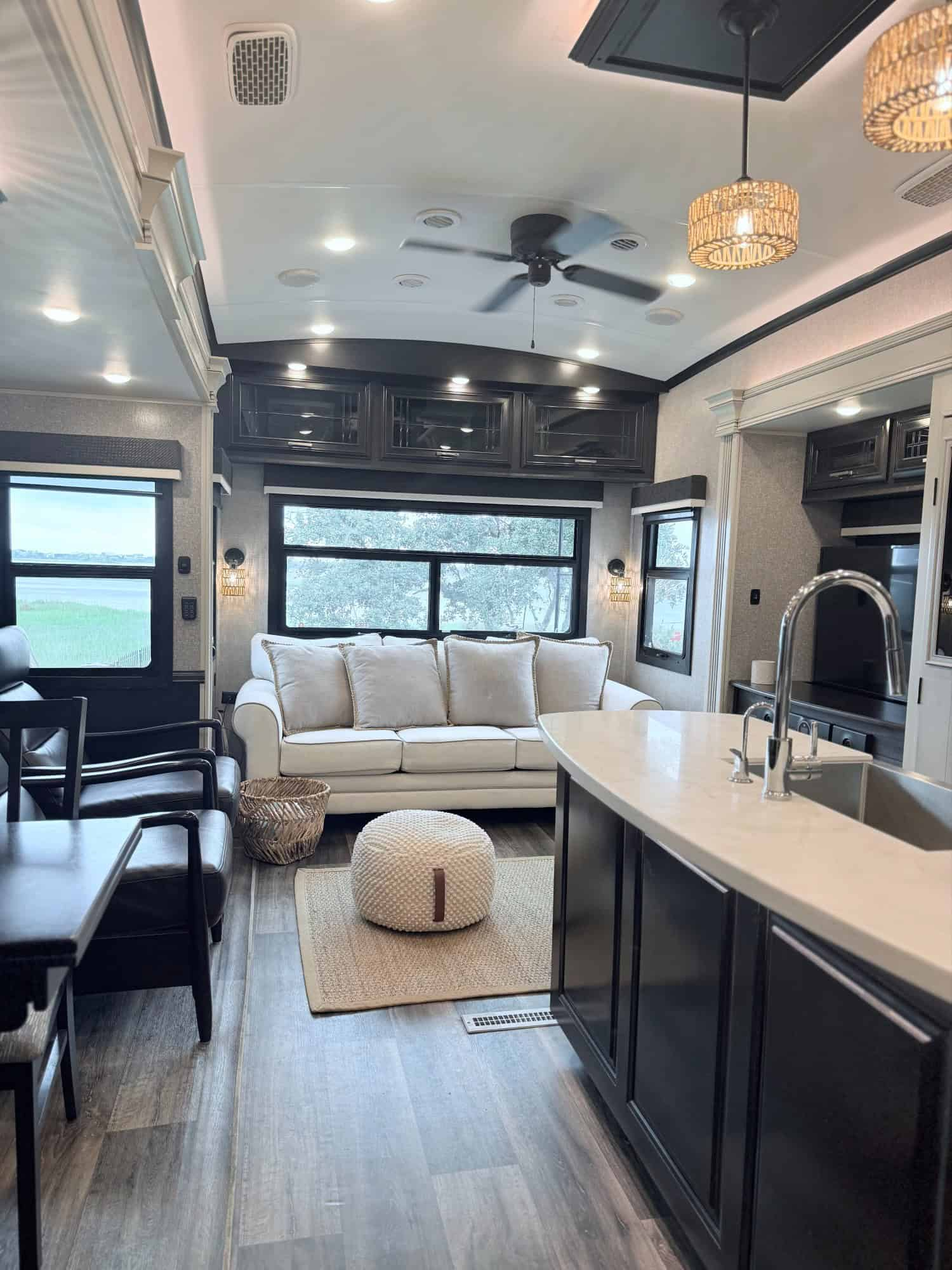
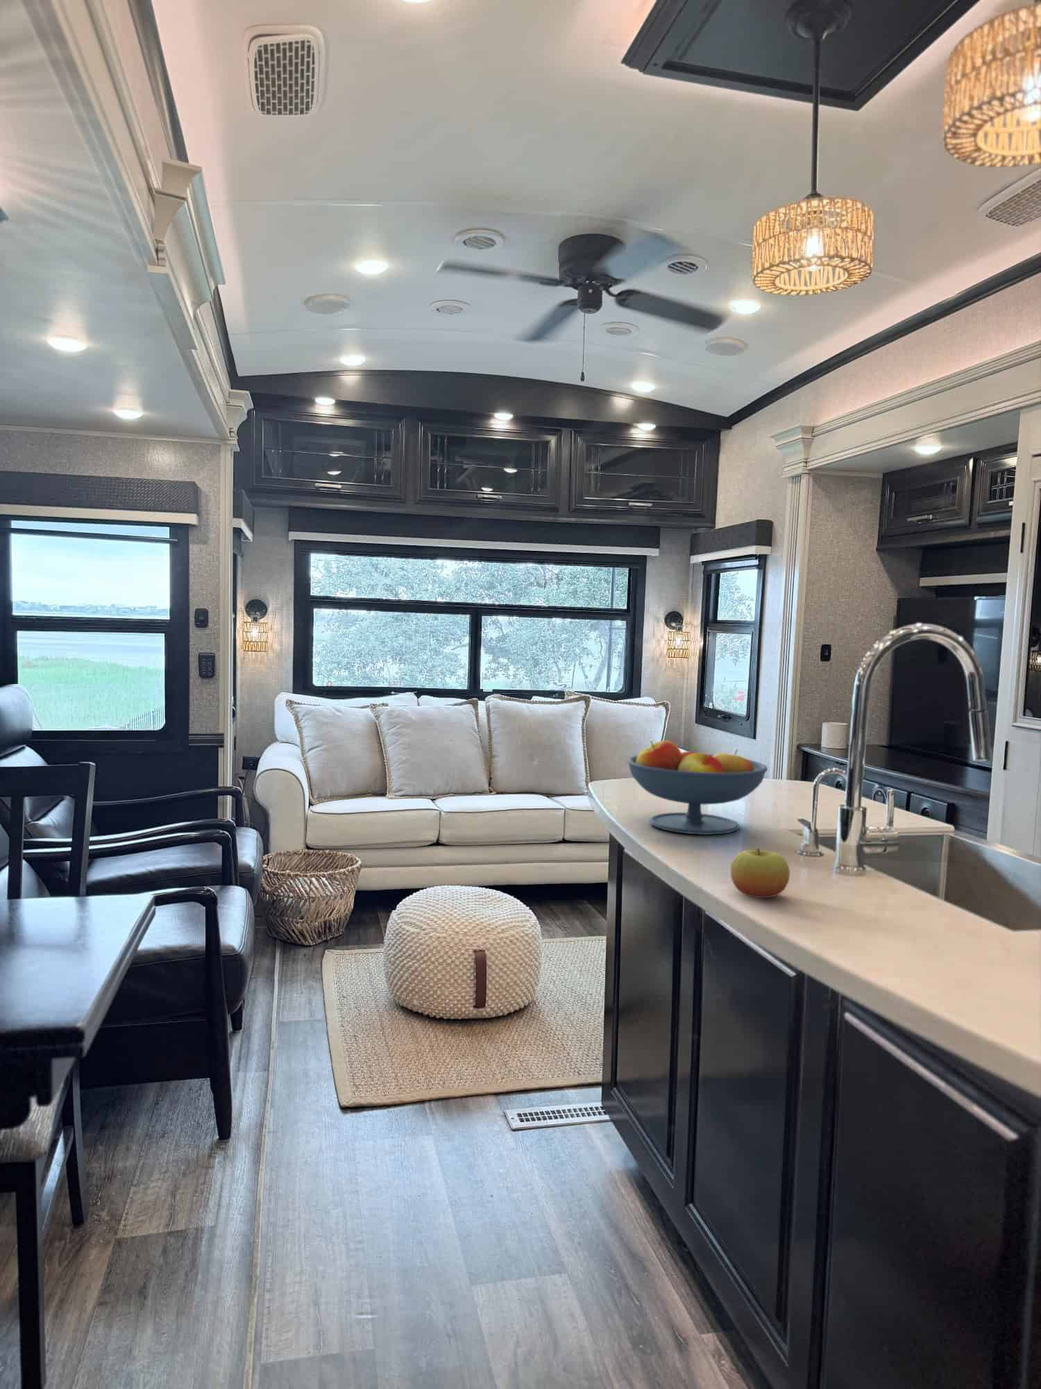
+ apple (760, 872)
+ fruit bowl (695, 783)
